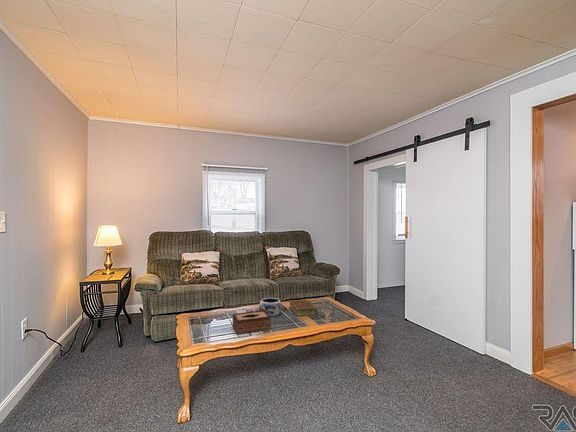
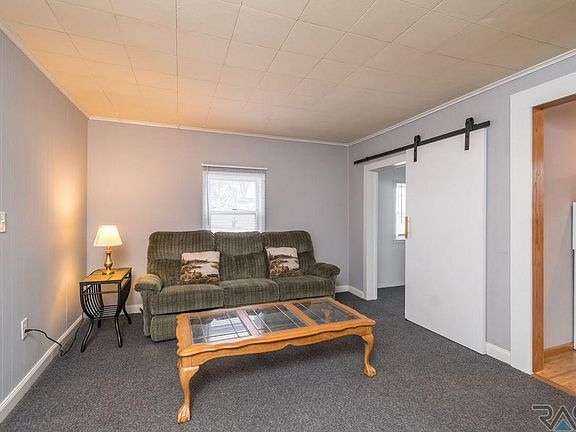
- book (302, 307)
- decorative bowl (270, 307)
- tissue box (251, 321)
